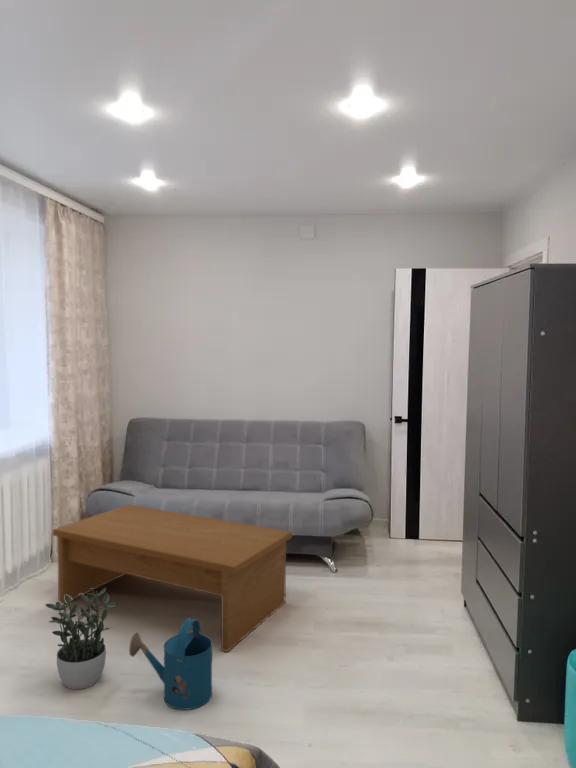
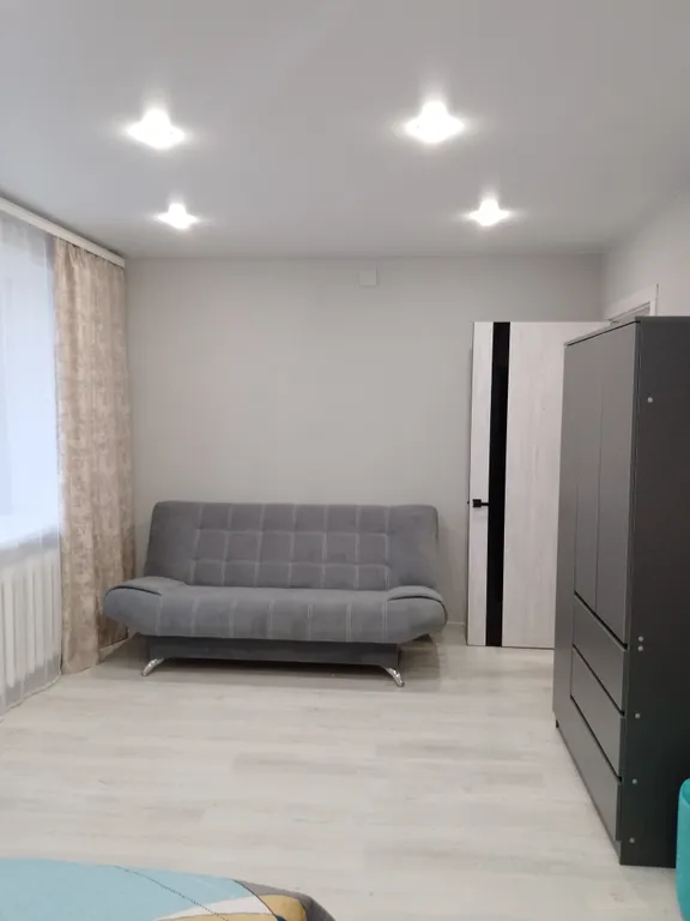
- coffee table (172, 567)
- watering can (171, 656)
- potted plant (84, 636)
